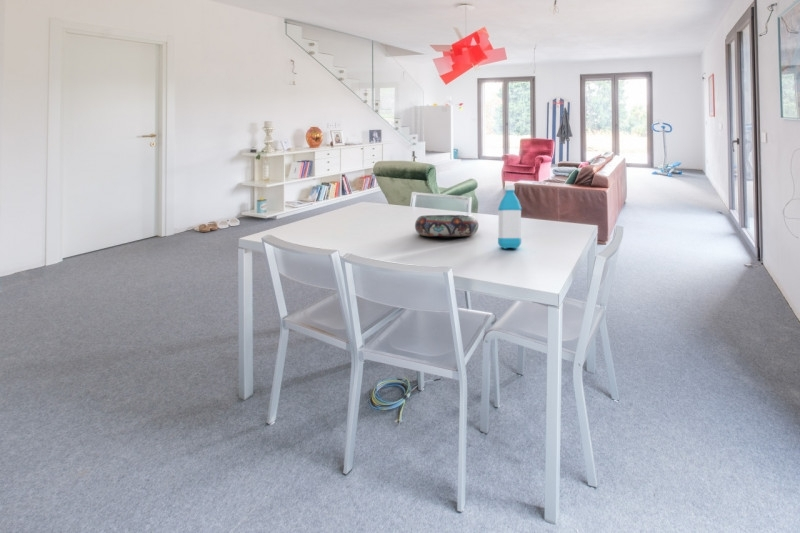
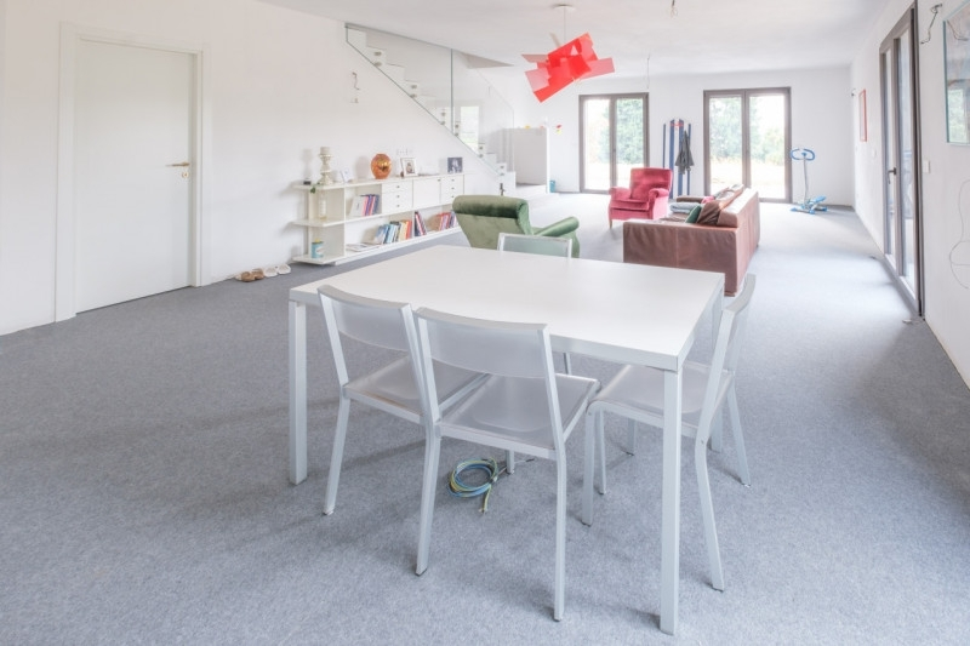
- decorative bowl (446, 226)
- water bottle (509, 217)
